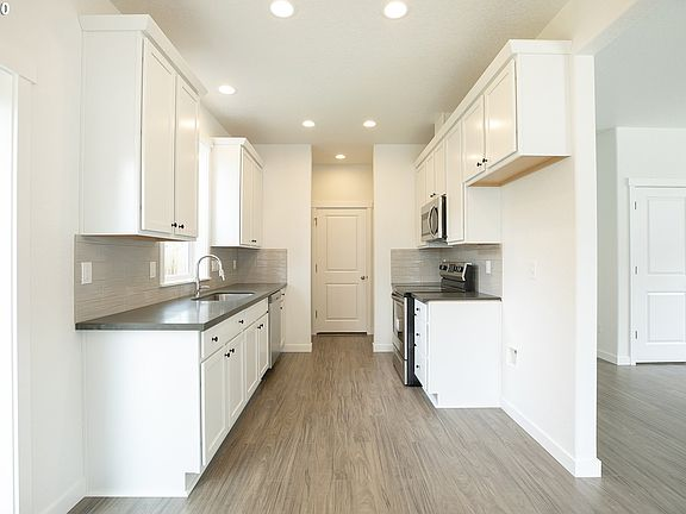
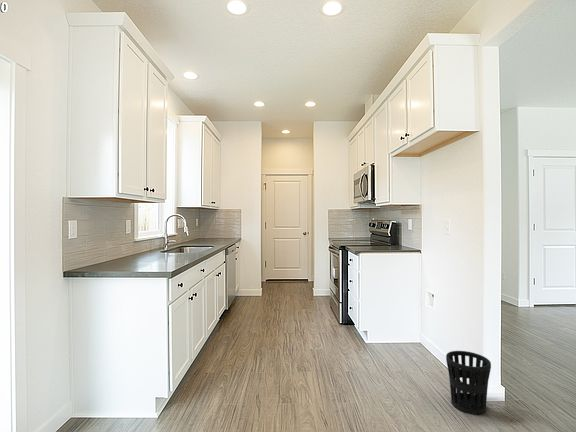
+ wastebasket (469, 381)
